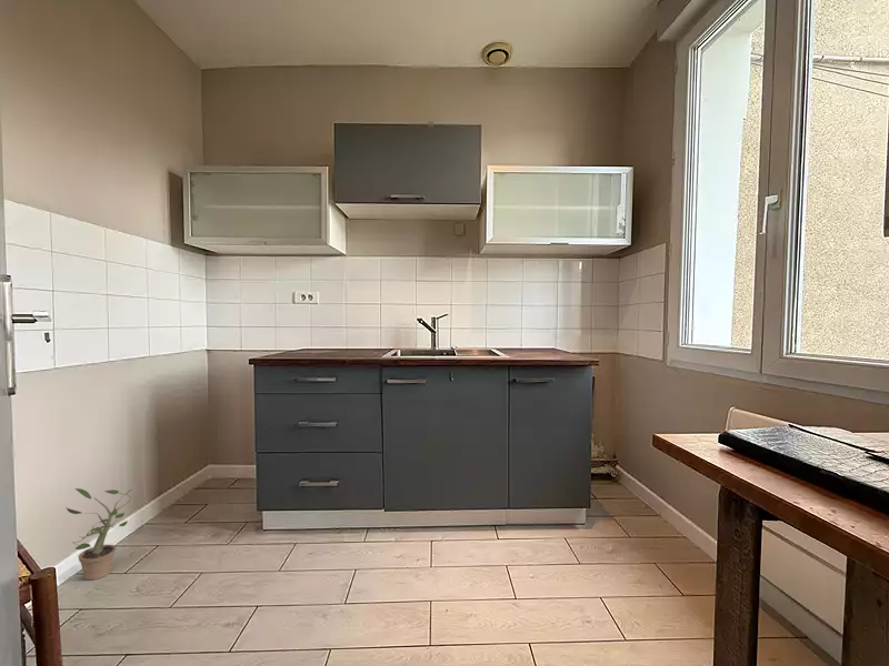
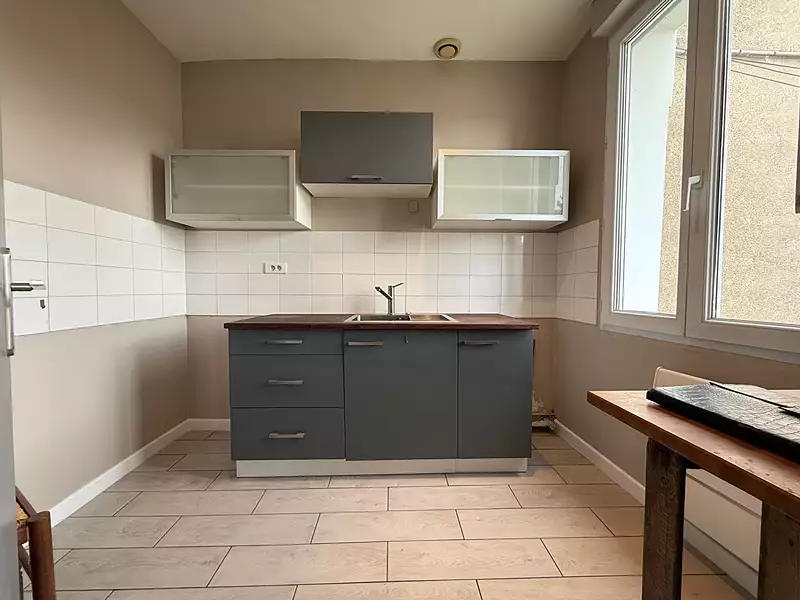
- potted plant (103, 526)
